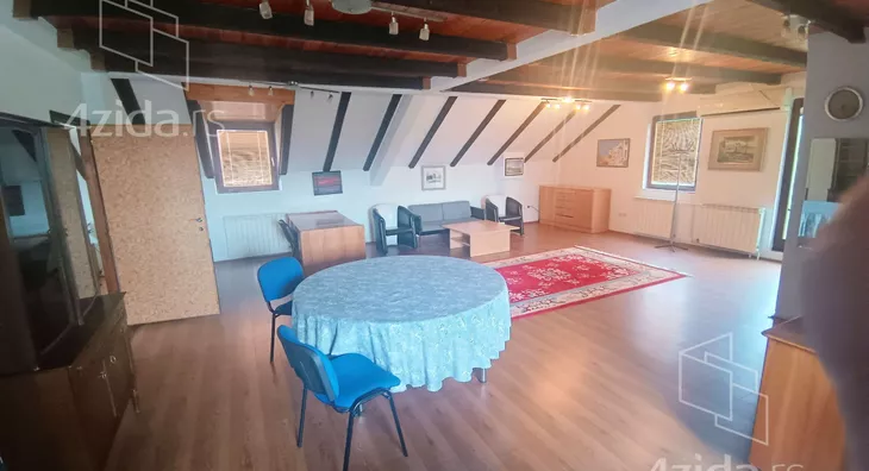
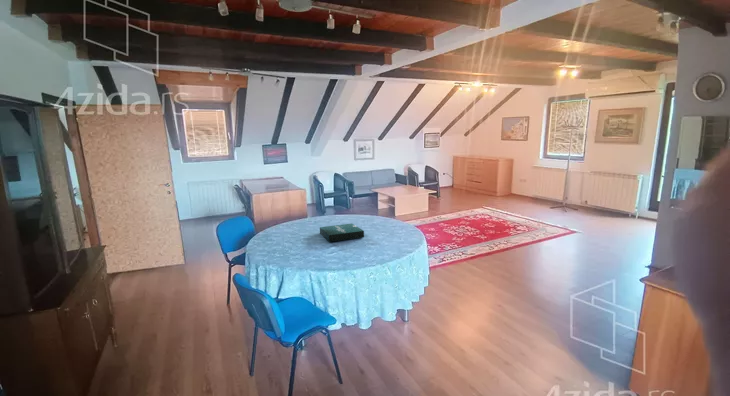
+ pizza box (341, 232)
